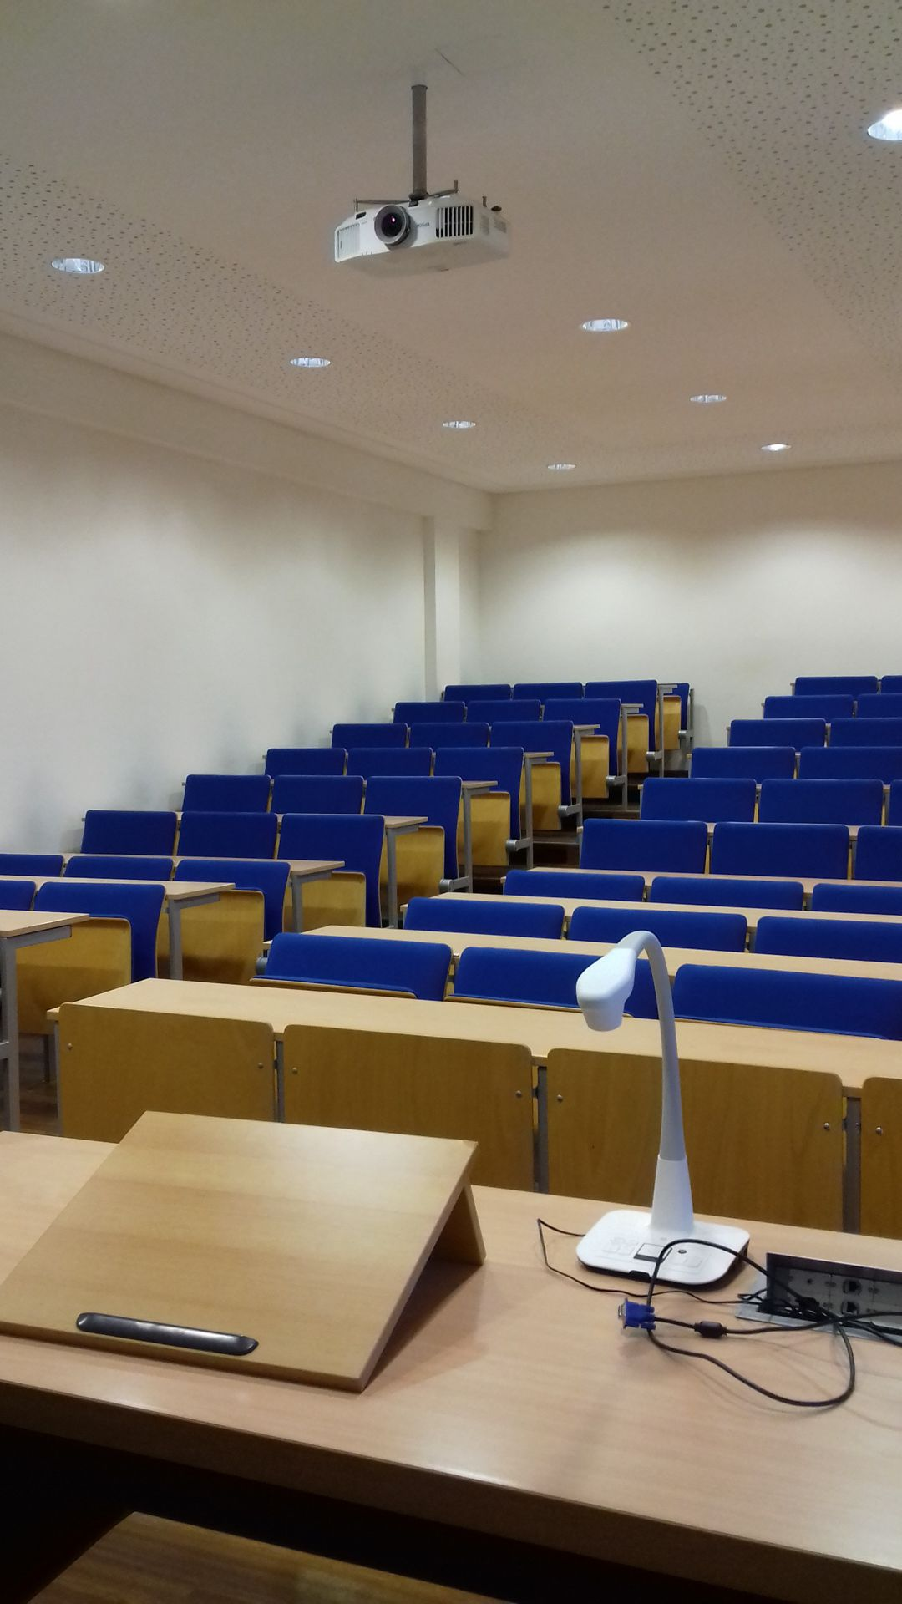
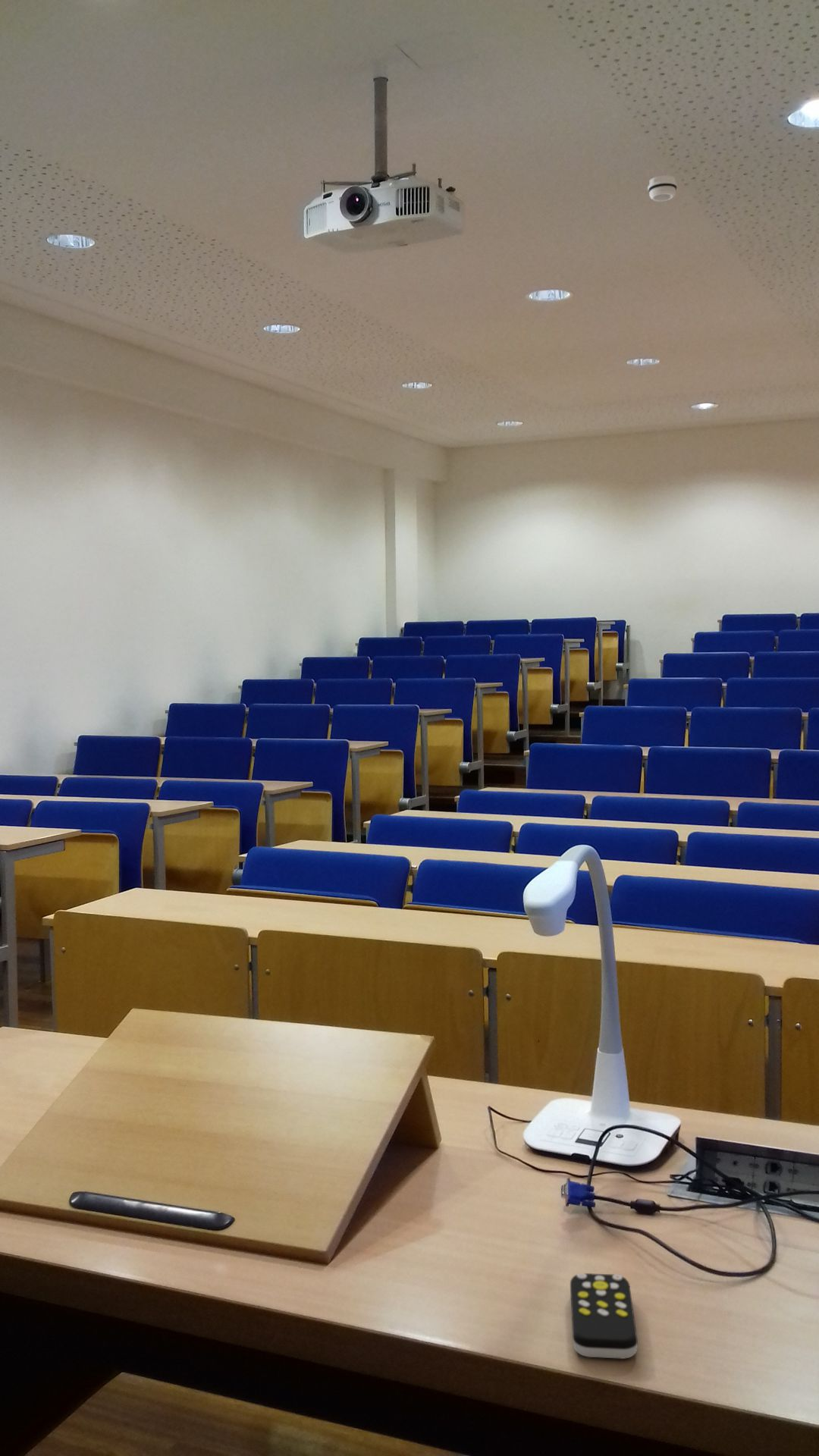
+ smoke detector (662, 189)
+ remote control (602, 1313)
